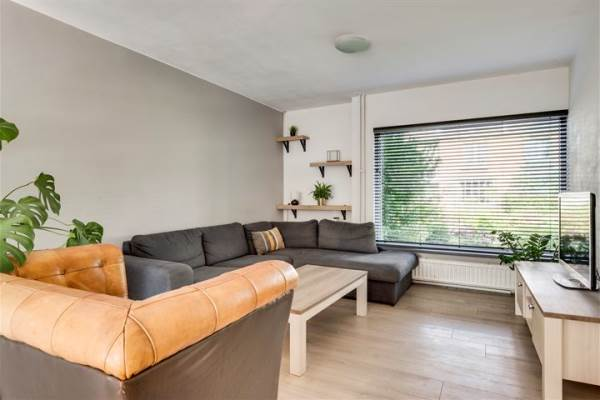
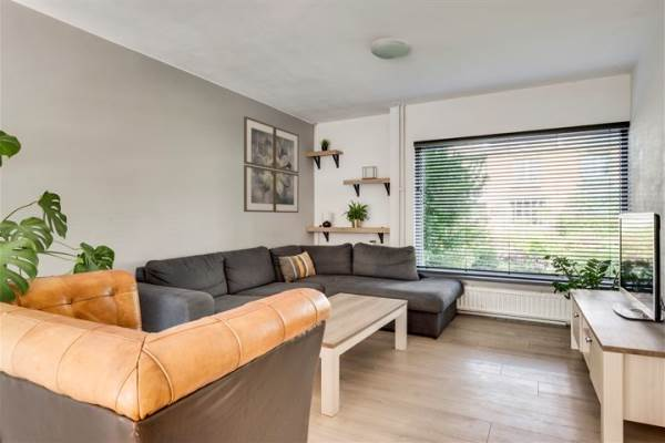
+ wall art (273, 169)
